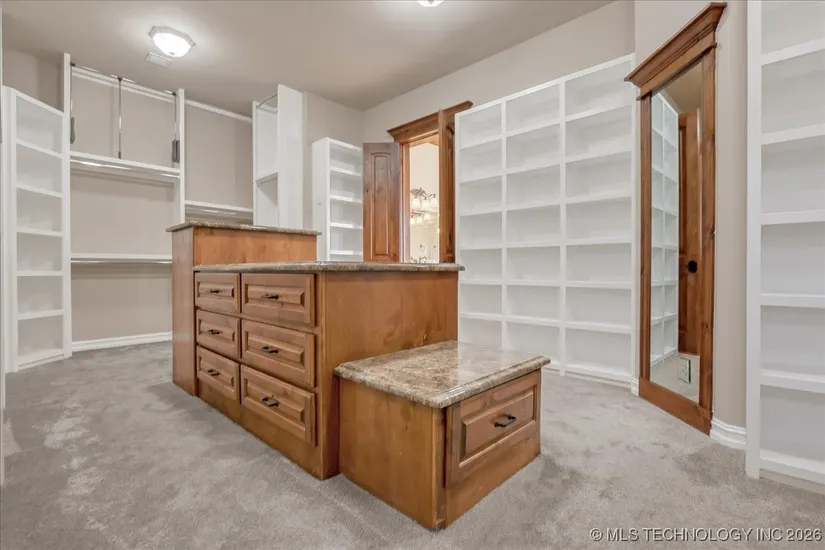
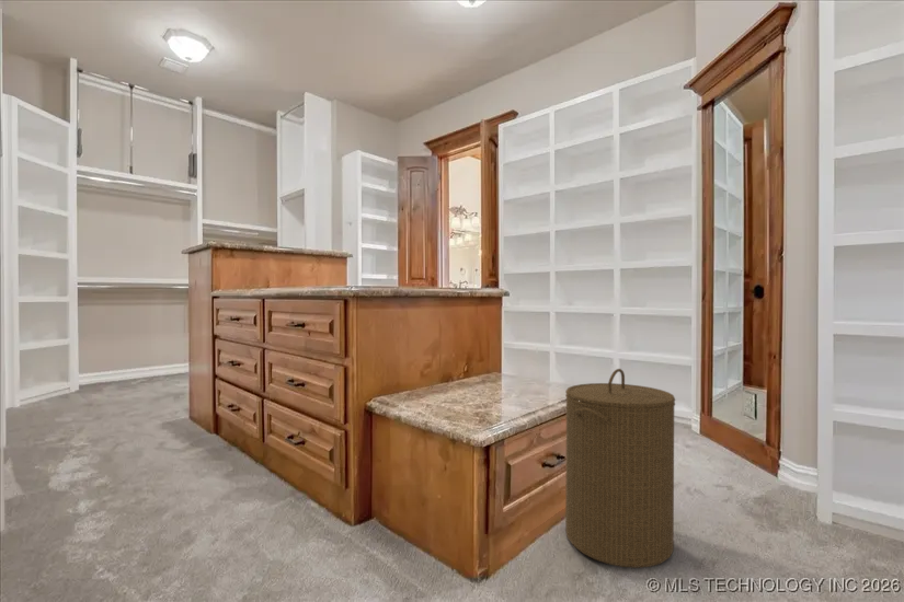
+ laundry hamper (618, 454)
